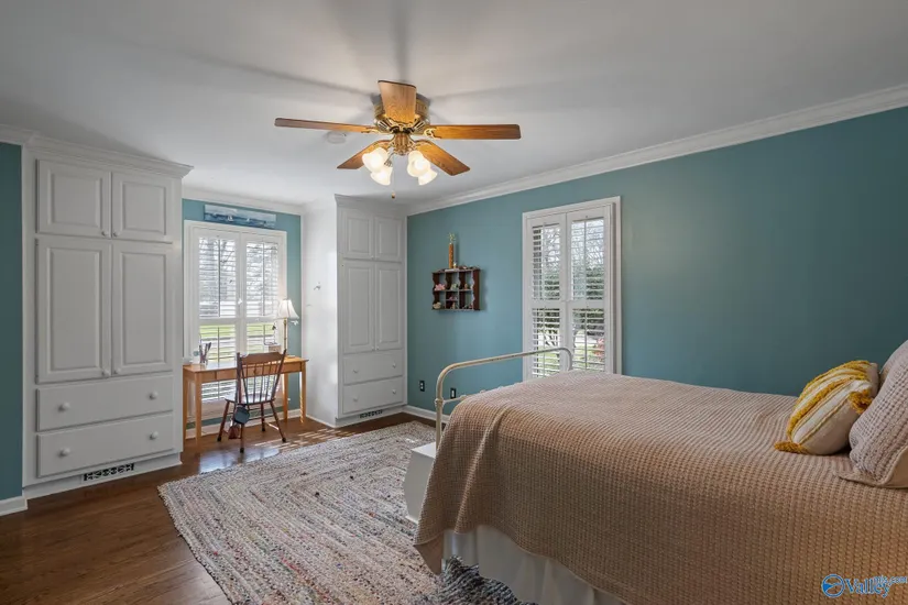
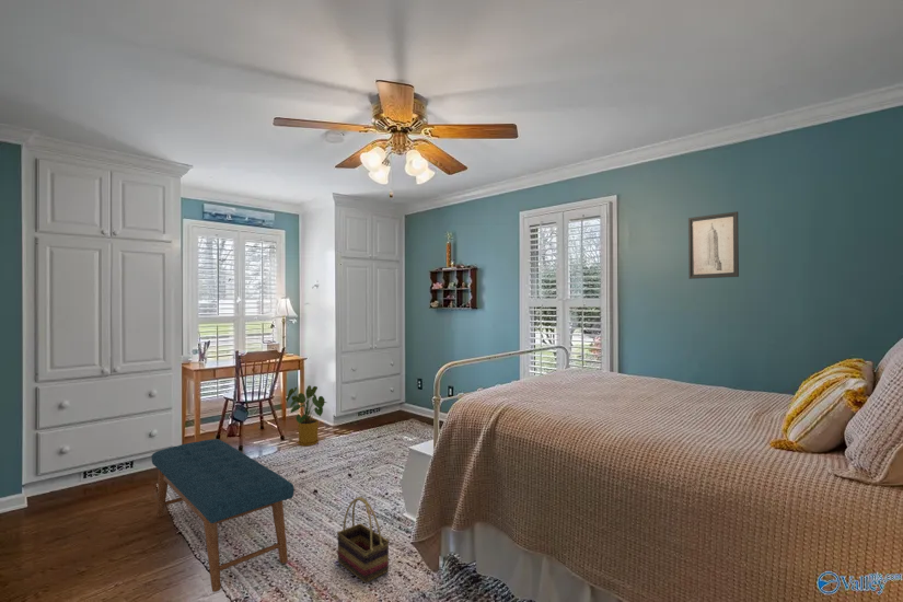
+ house plant (305, 416)
+ bench (216, 498)
+ wall art (713, 246)
+ basket (362, 532)
